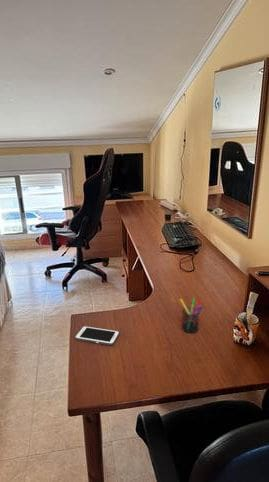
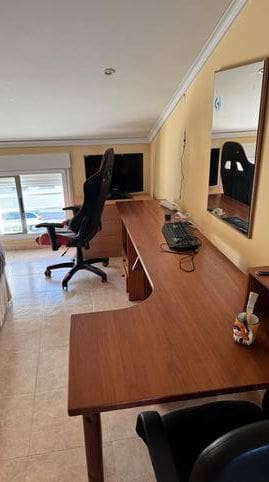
- cell phone (97, 335)
- pen holder (192, 312)
